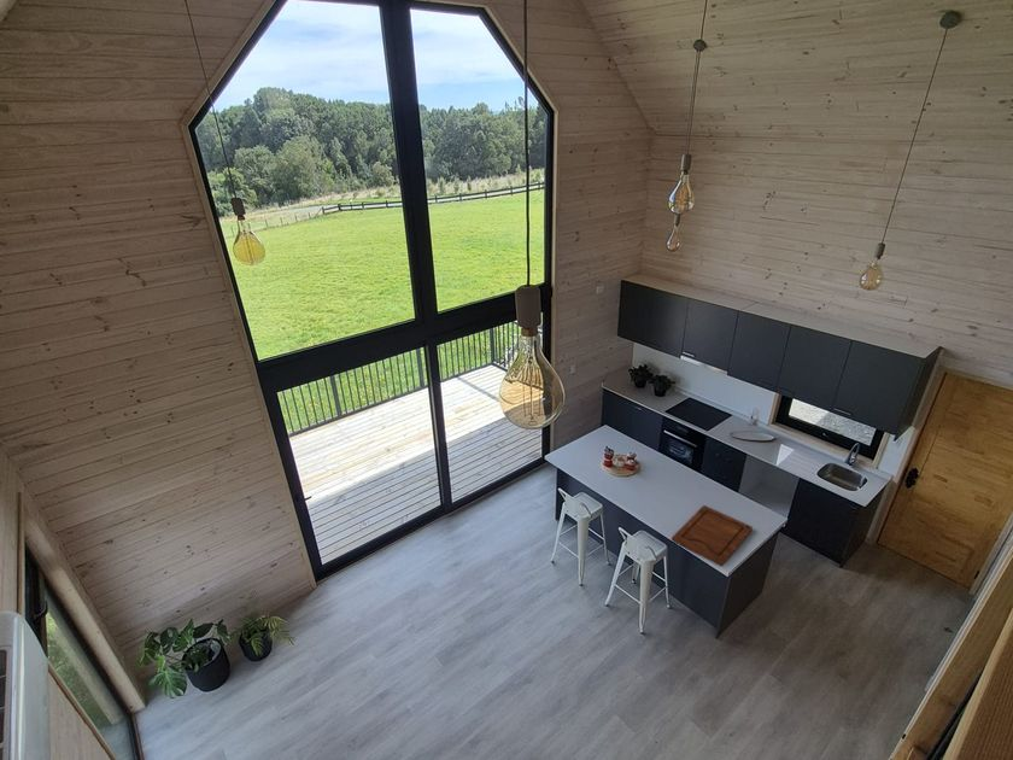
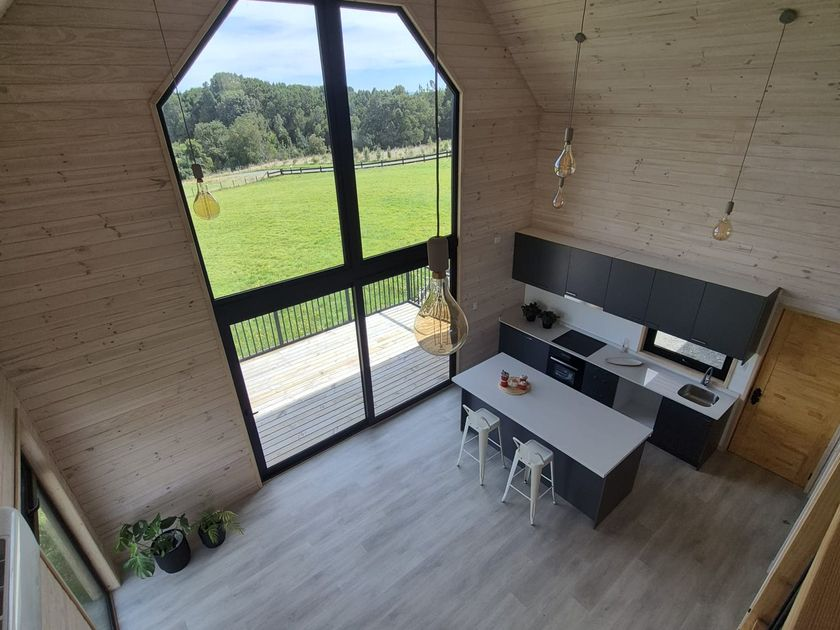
- cutting board (712, 533)
